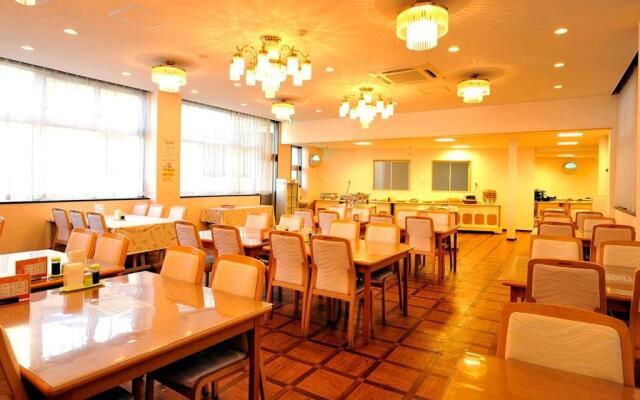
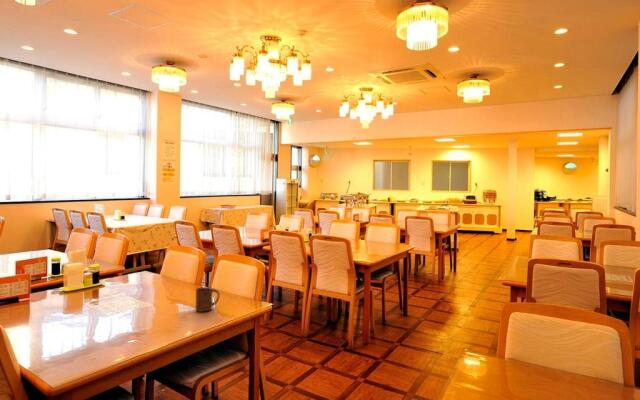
+ cup (206, 298)
